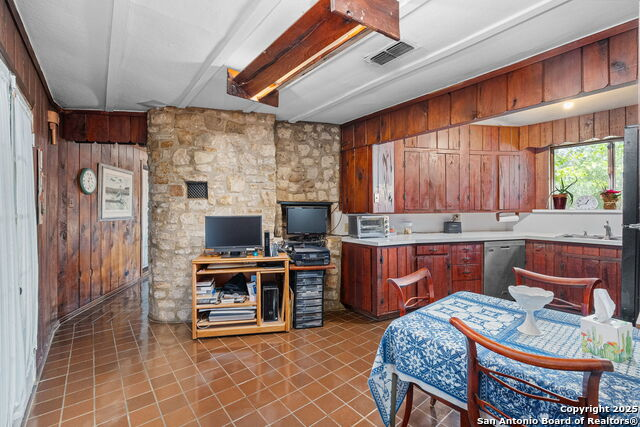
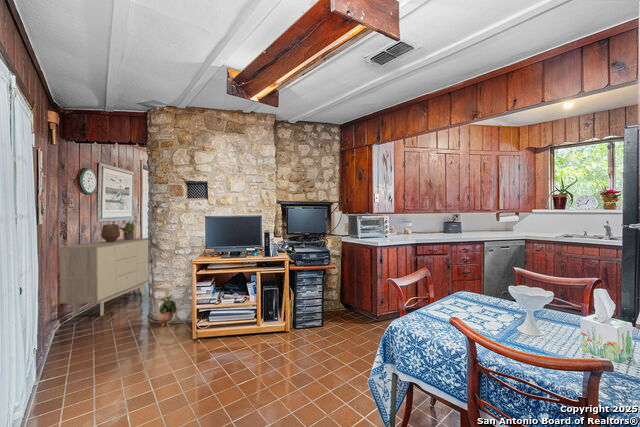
+ potted plant (126, 230)
+ sideboard (112, 273)
+ ceramic pot (110, 233)
+ potted plant (167, 310)
